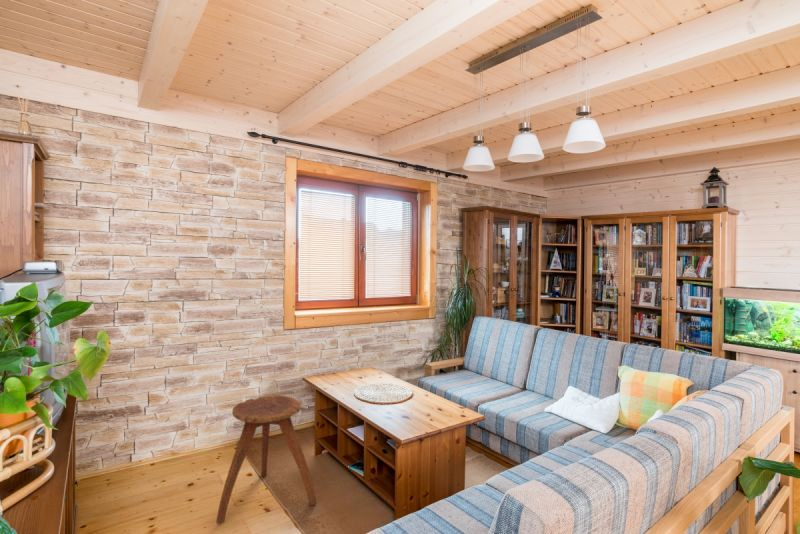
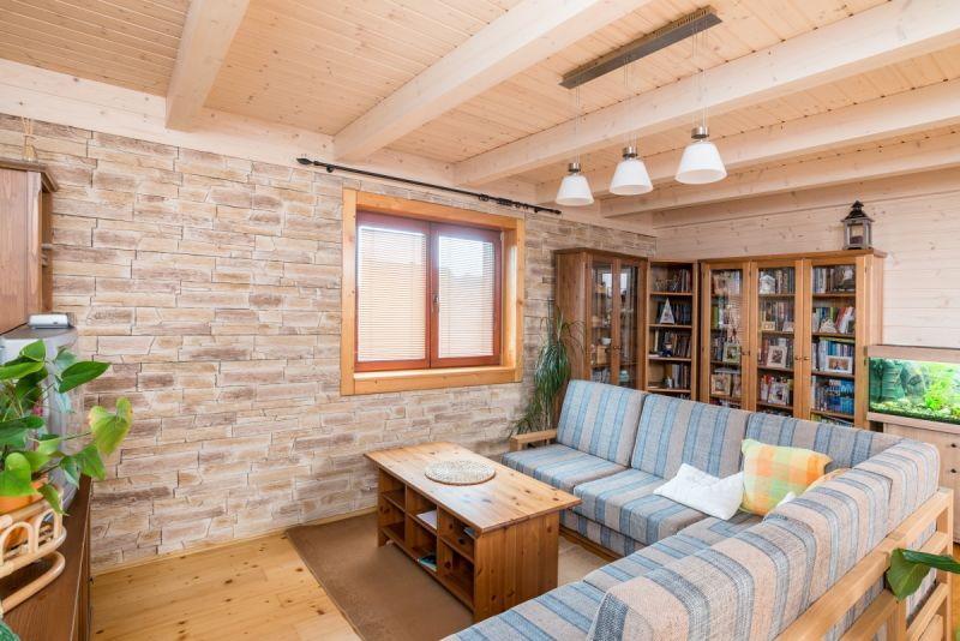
- stool (262, 453)
